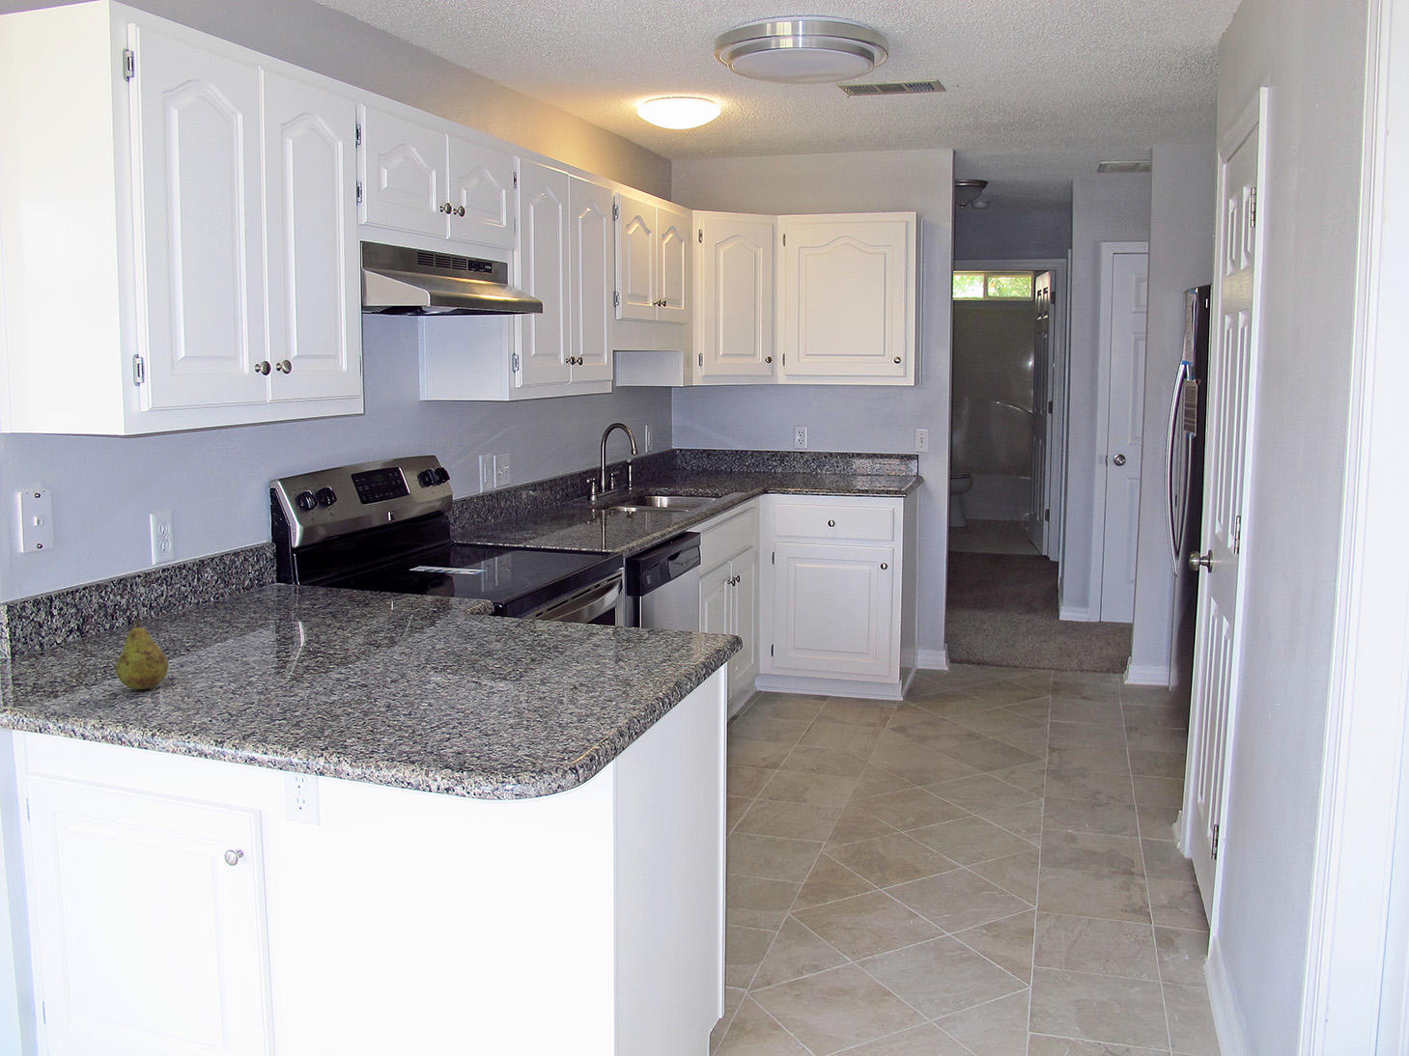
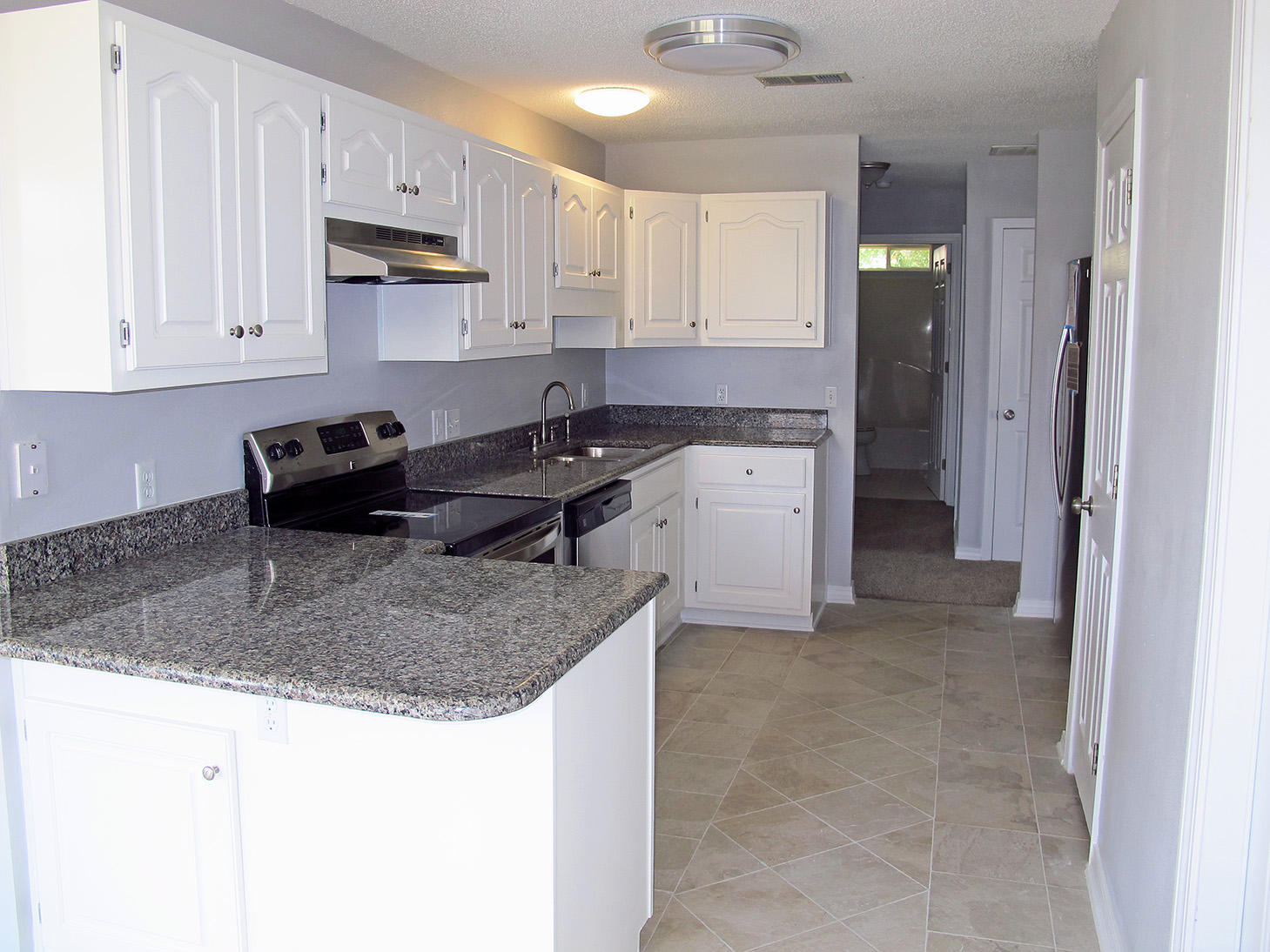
- fruit (141, 654)
